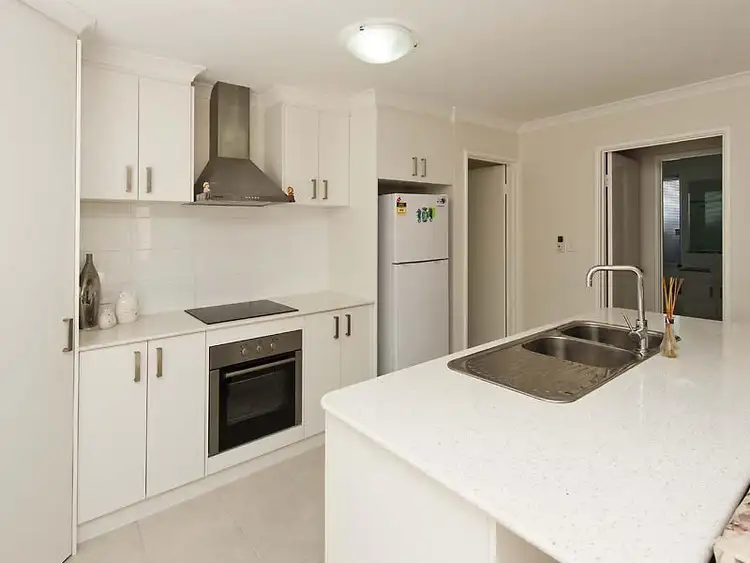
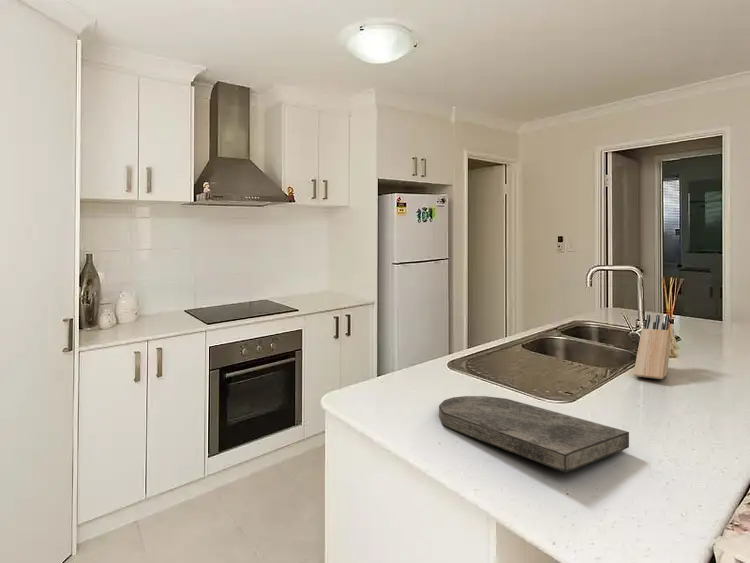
+ cutting board (514, 423)
+ knife block (653, 344)
